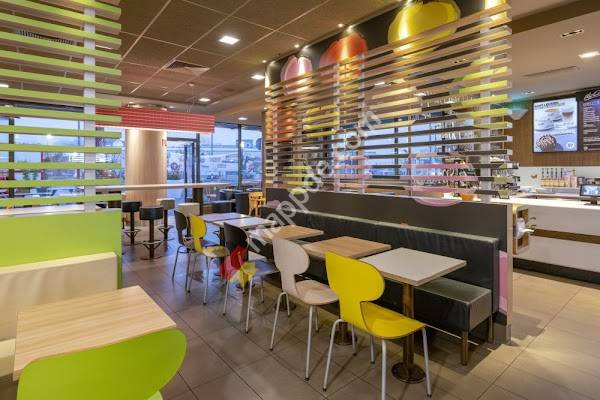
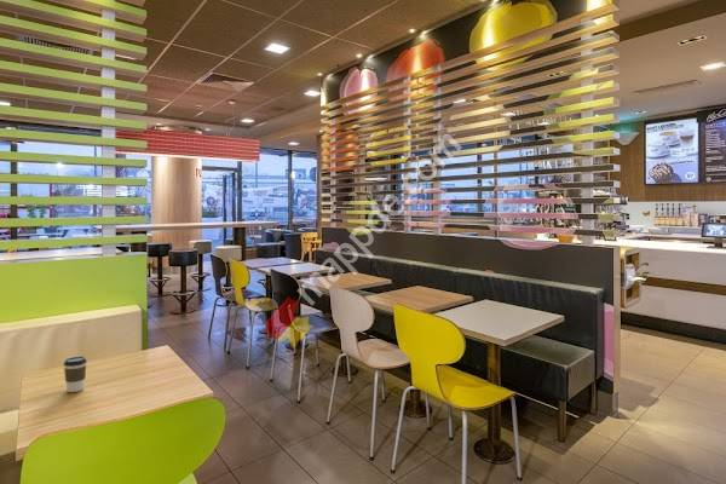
+ coffee cup (75, 374)
